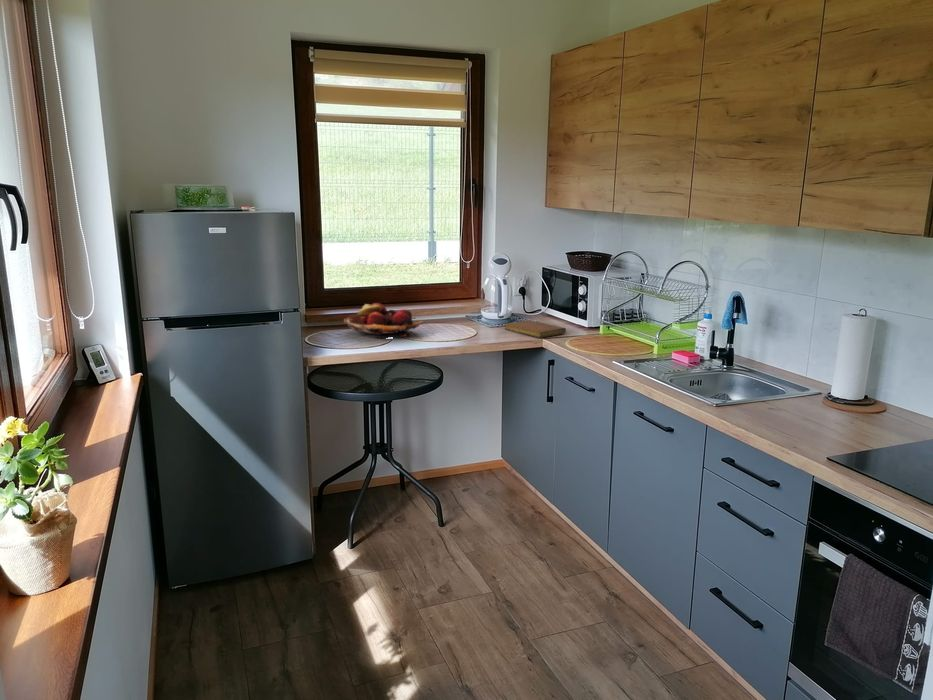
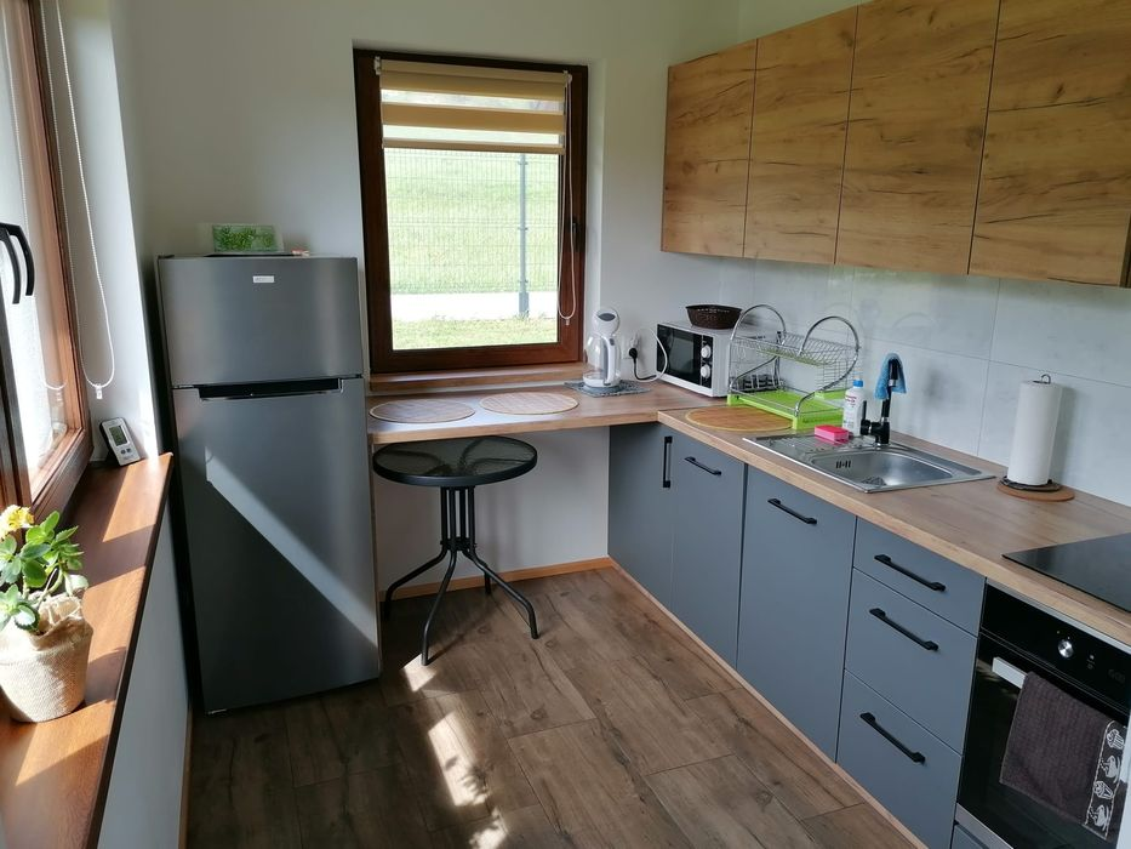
- fruit basket (381, 319)
- notebook (534, 328)
